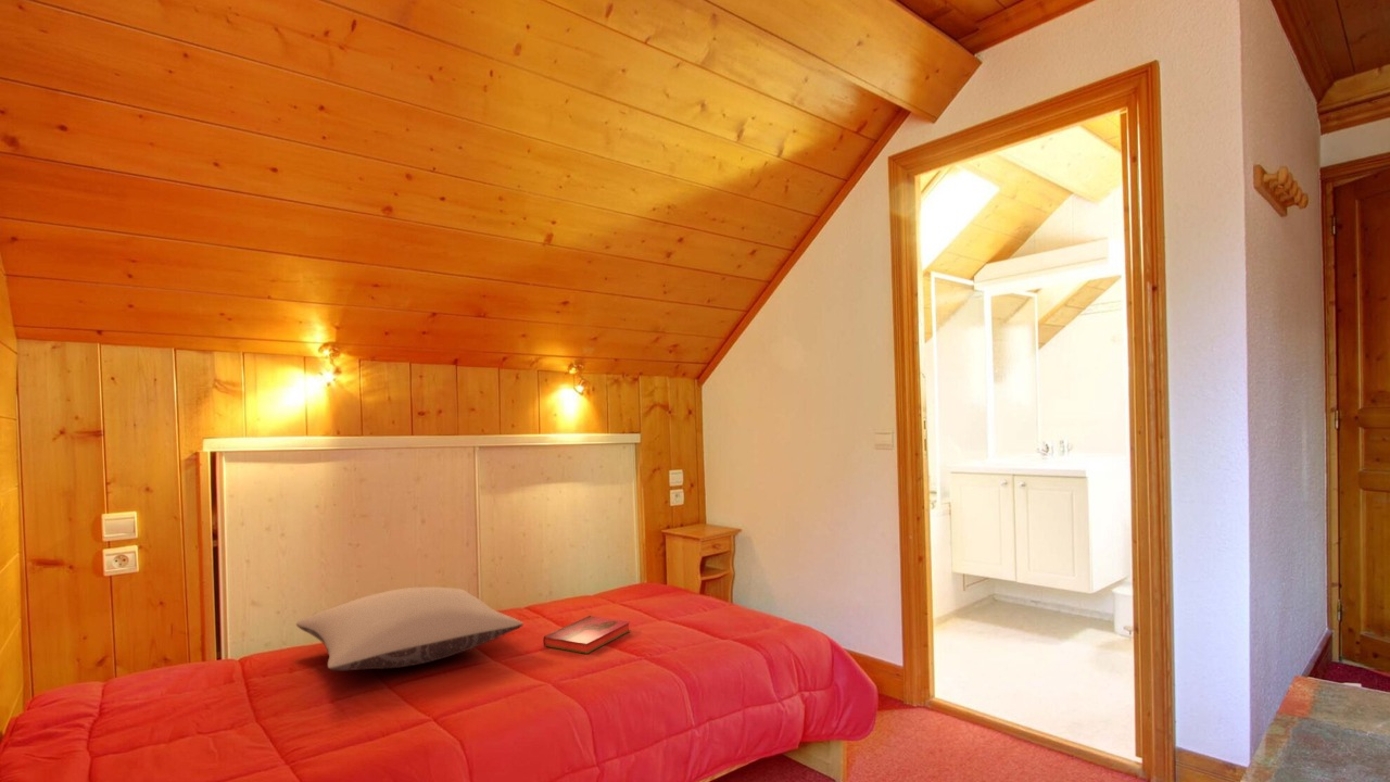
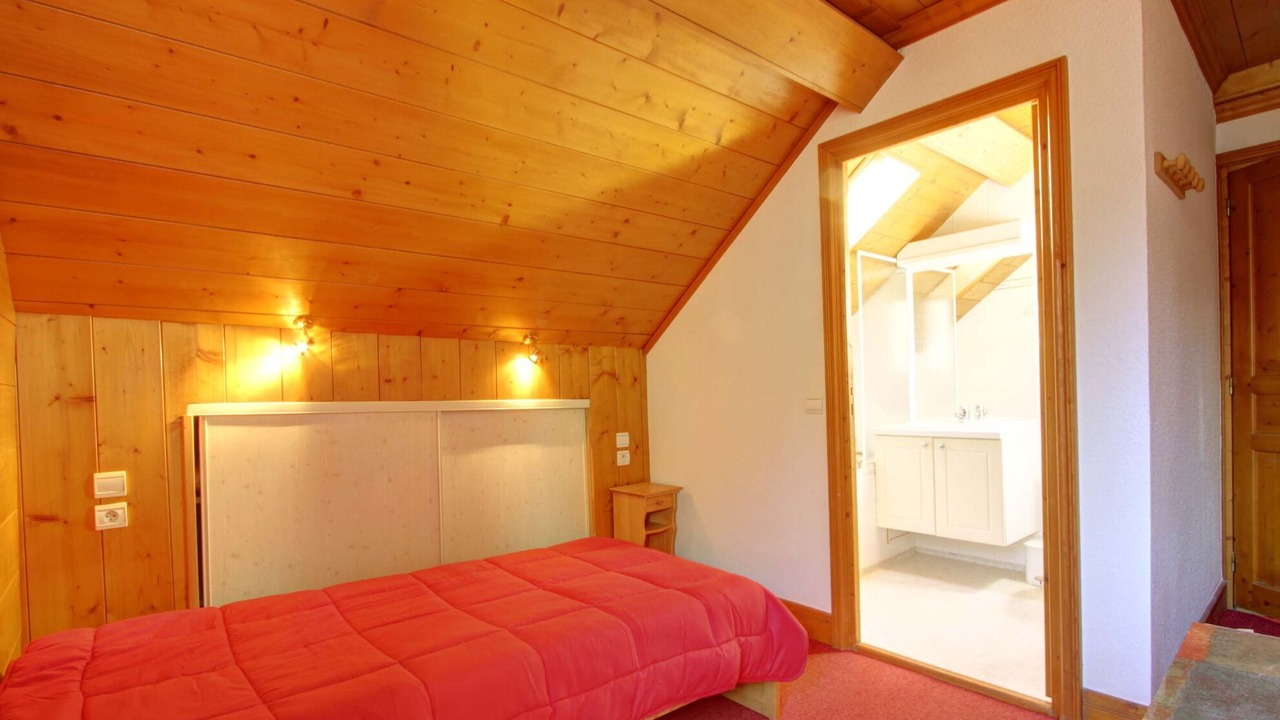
- pillow (407, 623)
- hardback book (587, 633)
